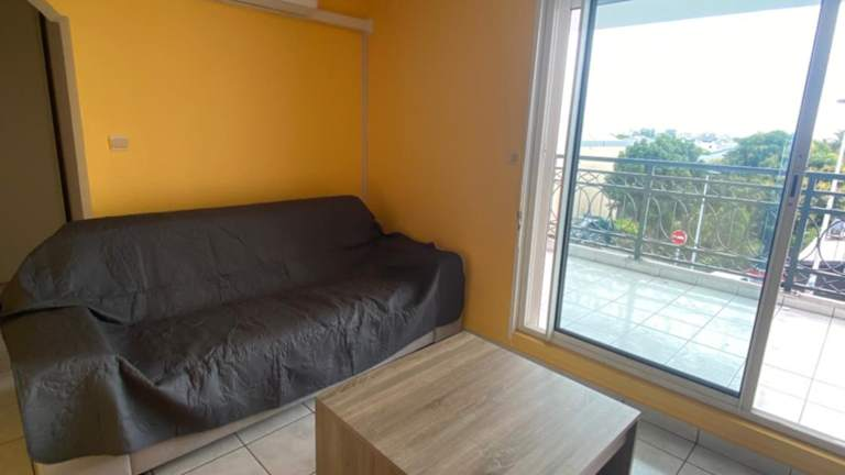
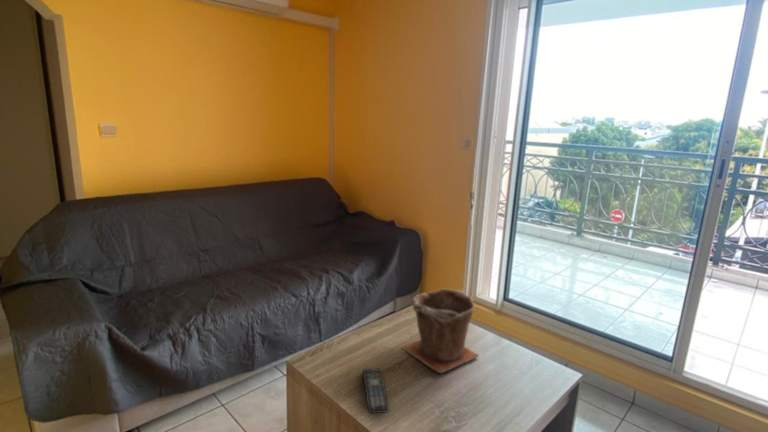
+ plant pot (441, 325)
+ remote control (374, 388)
